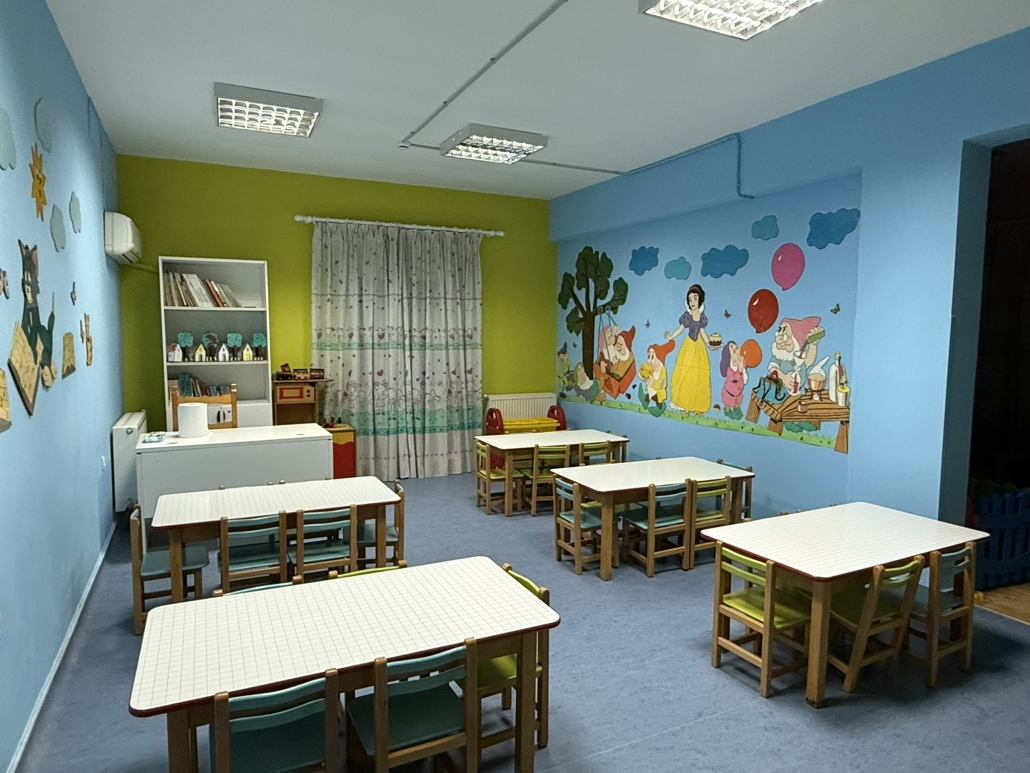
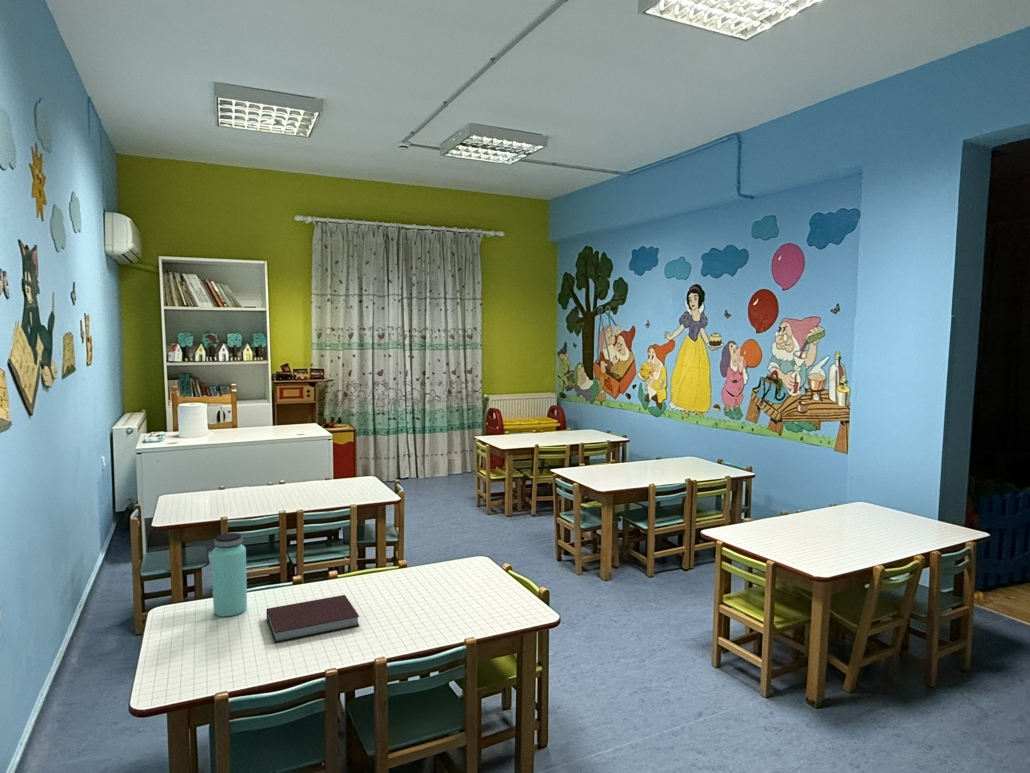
+ notebook (312, 616)
+ bottle (229, 573)
